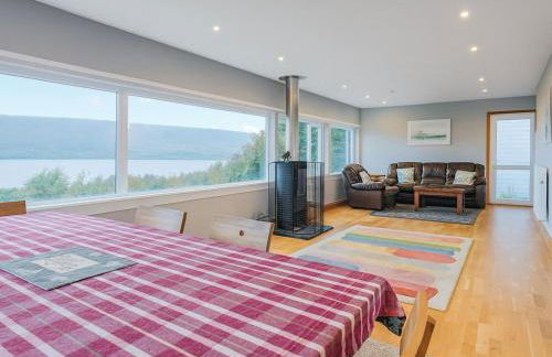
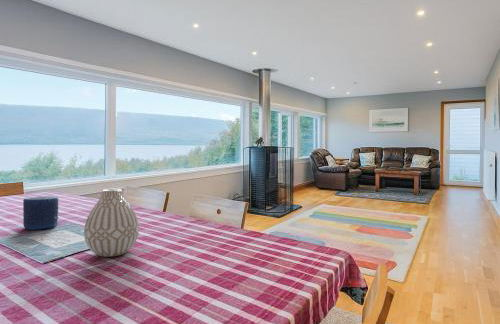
+ vase (112, 221)
+ candle (41, 212)
